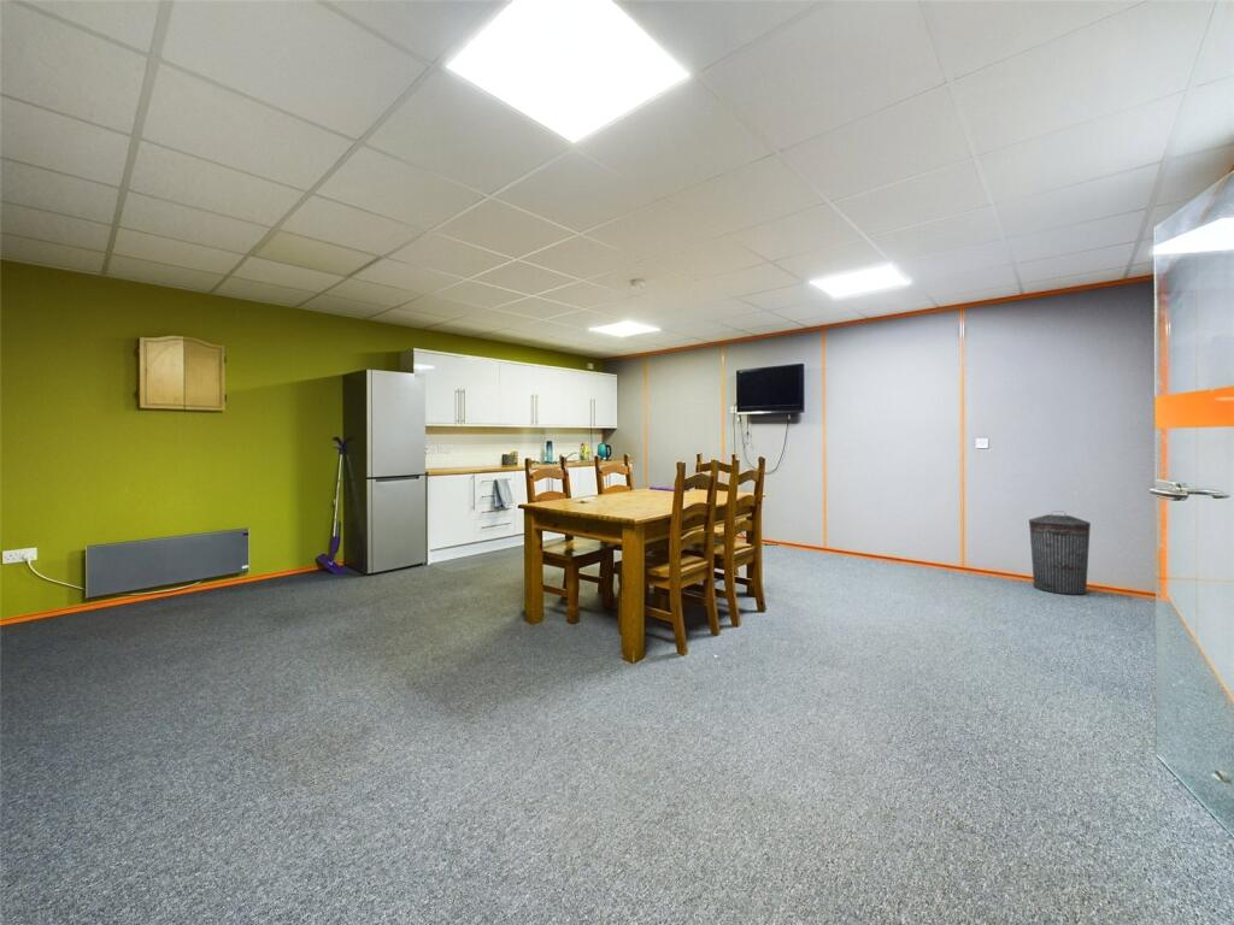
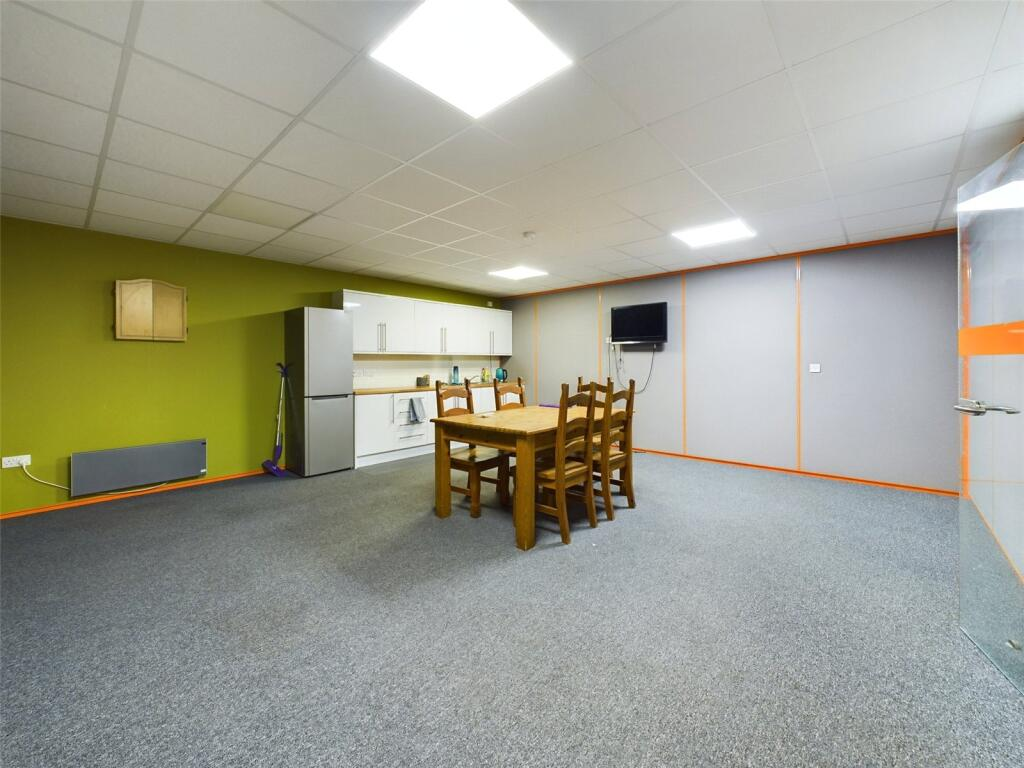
- trash can (1058, 550)
